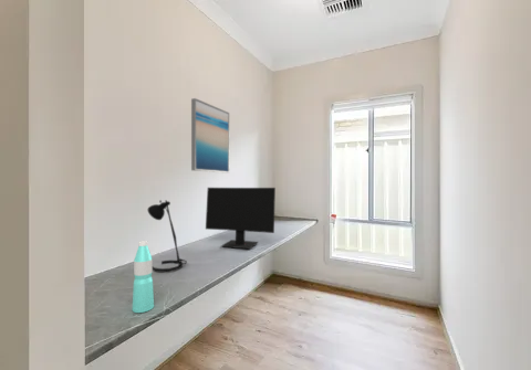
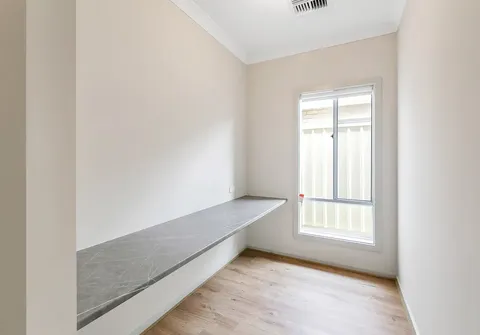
- wall art (211, 138)
- water bottle (143, 274)
- desk lamp (171, 231)
- computer monitor (240, 216)
